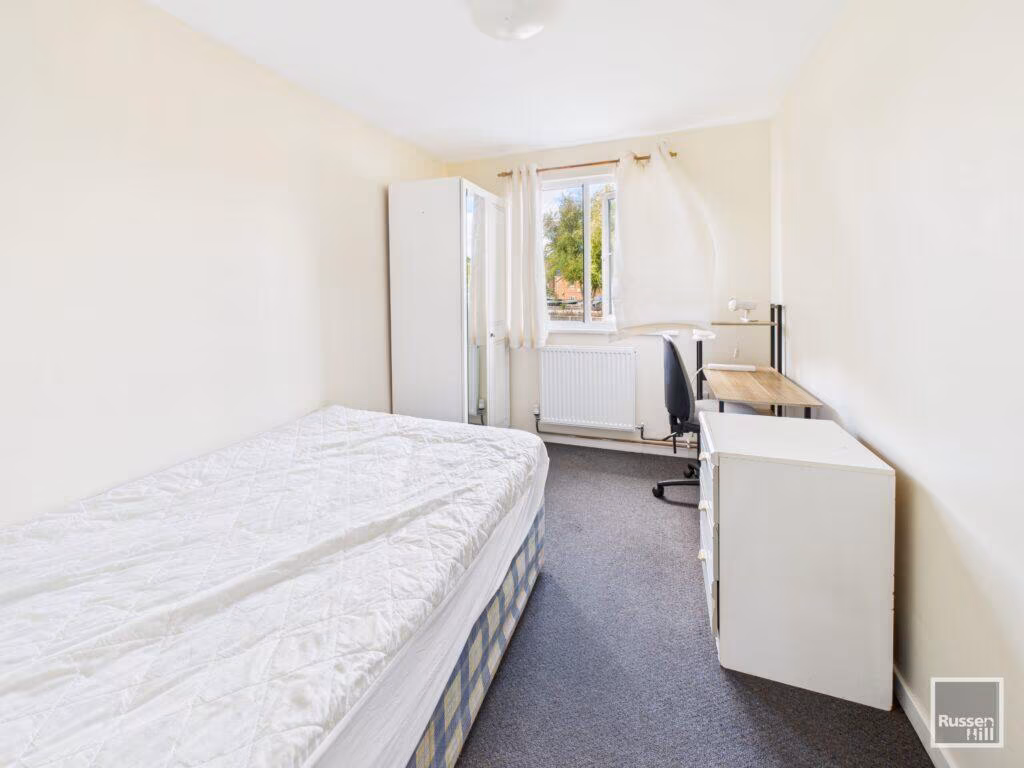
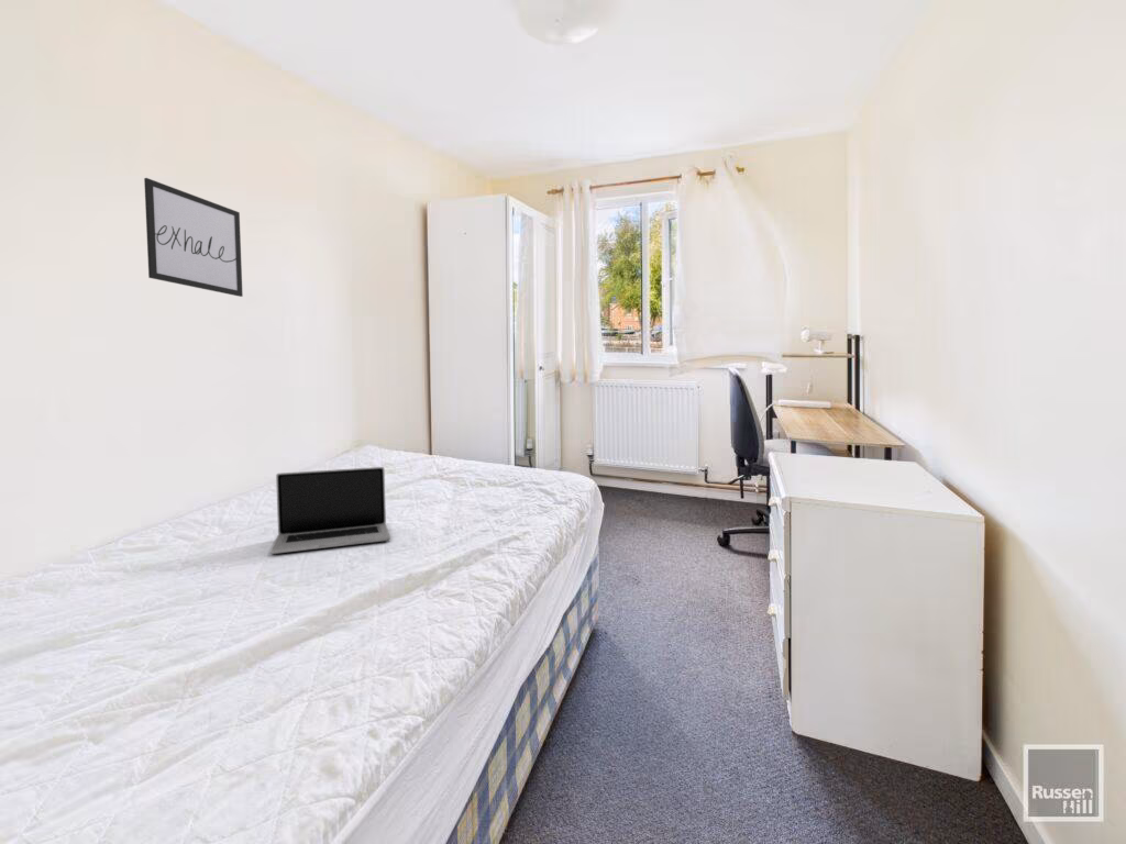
+ wall art (197, 242)
+ laptop (332, 507)
